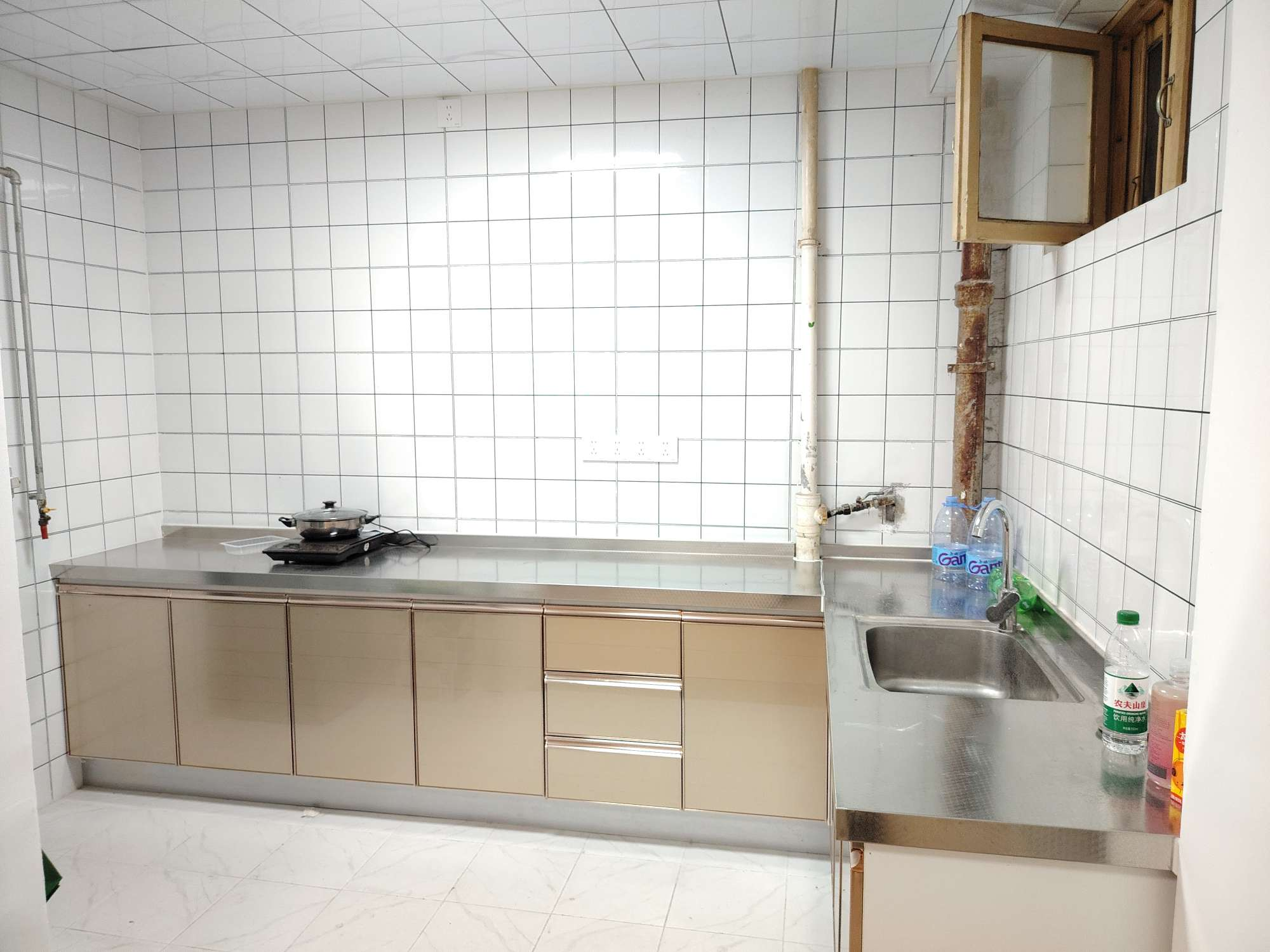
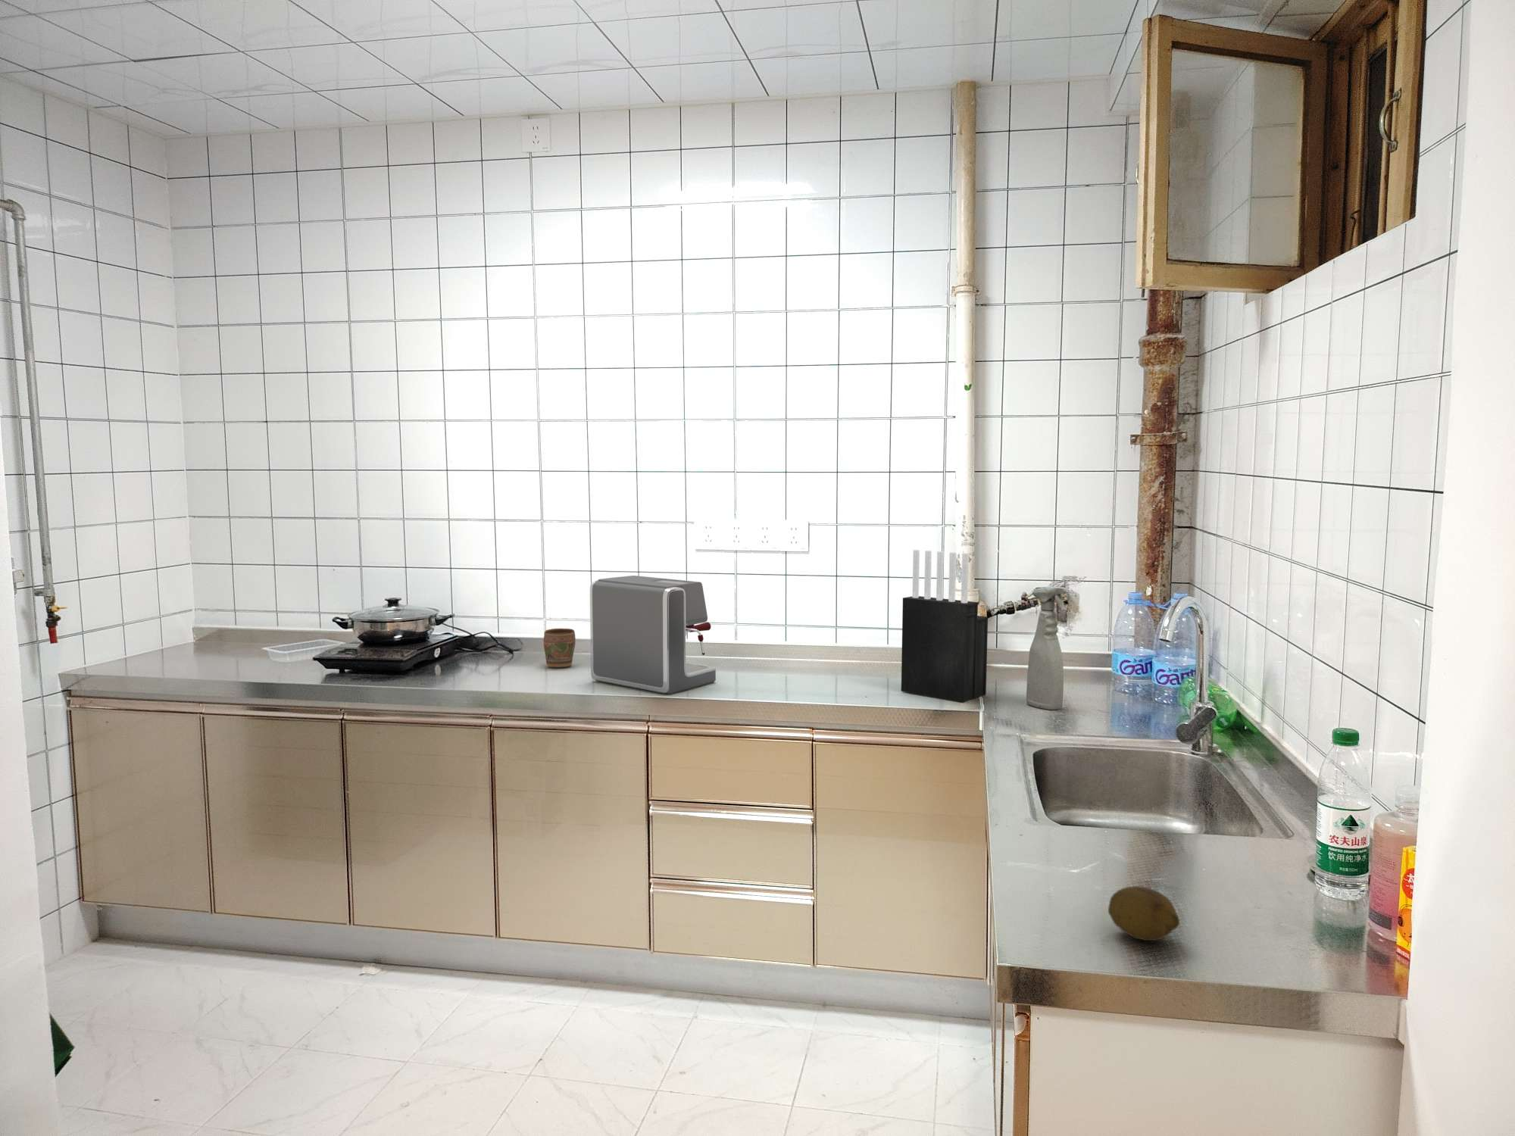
+ spray bottle (1045, 646)
+ fruit (1143, 913)
+ mug (559, 648)
+ knife block (947, 622)
+ coffee maker (653, 631)
